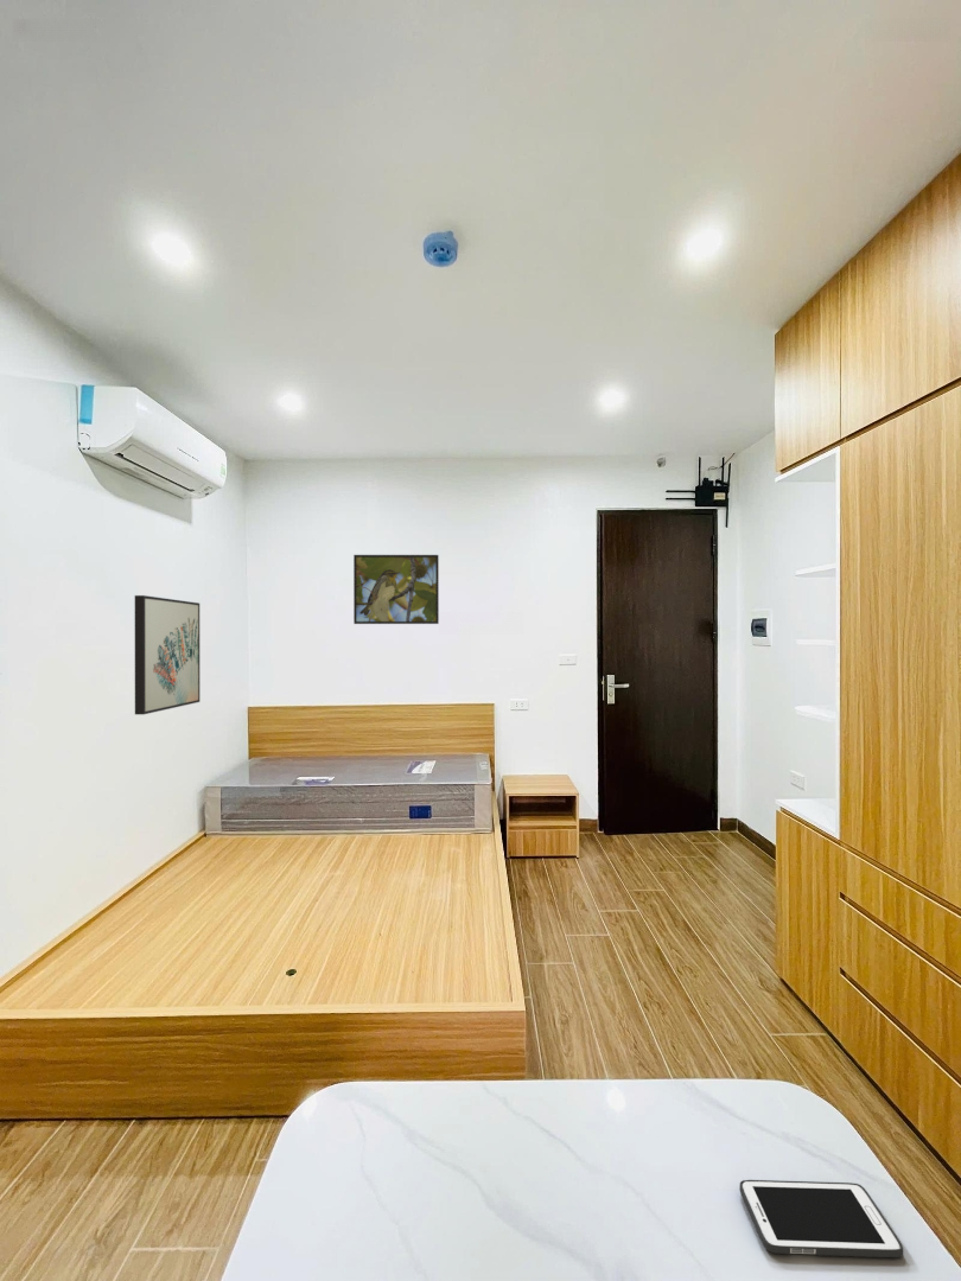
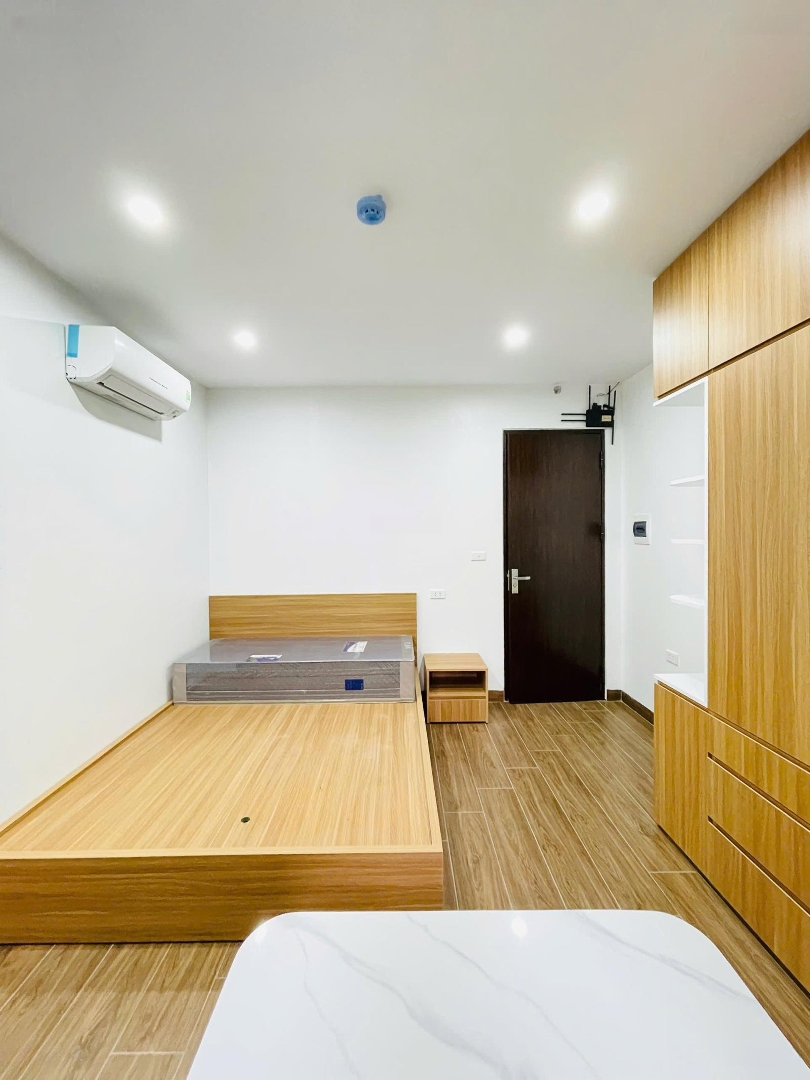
- wall art (170, 654)
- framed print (396, 588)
- cell phone (816, 1217)
